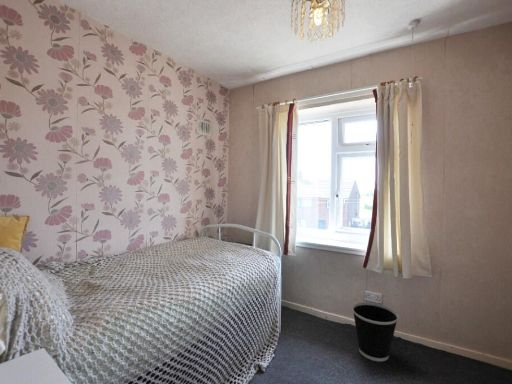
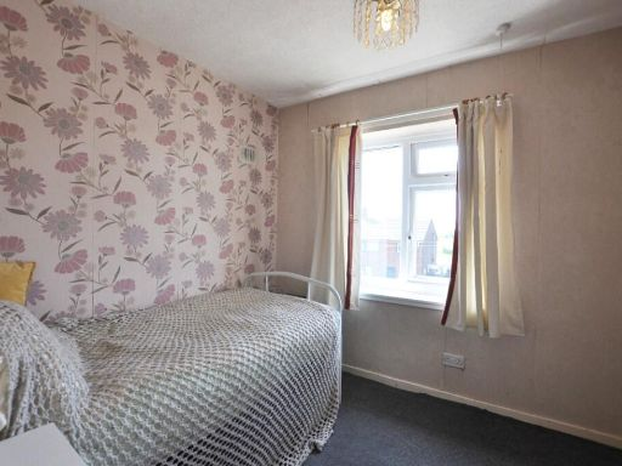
- wastebasket (374, 331)
